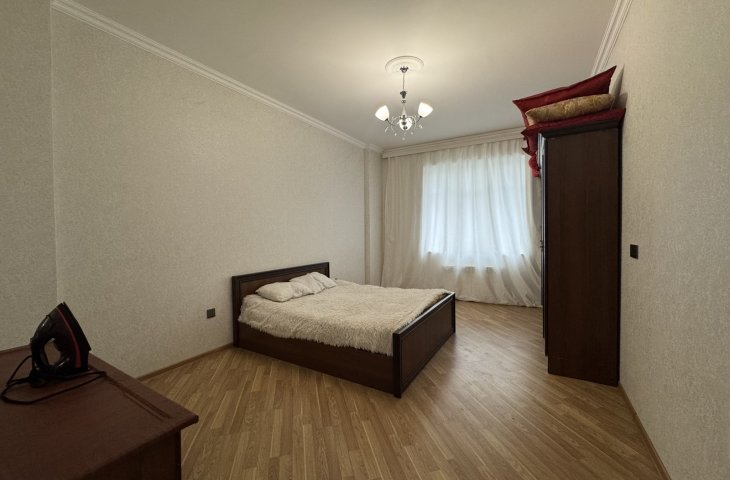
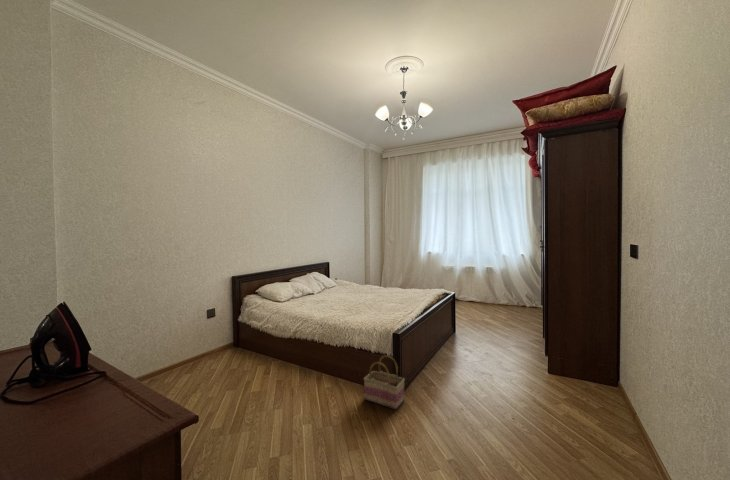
+ basket (384, 379)
